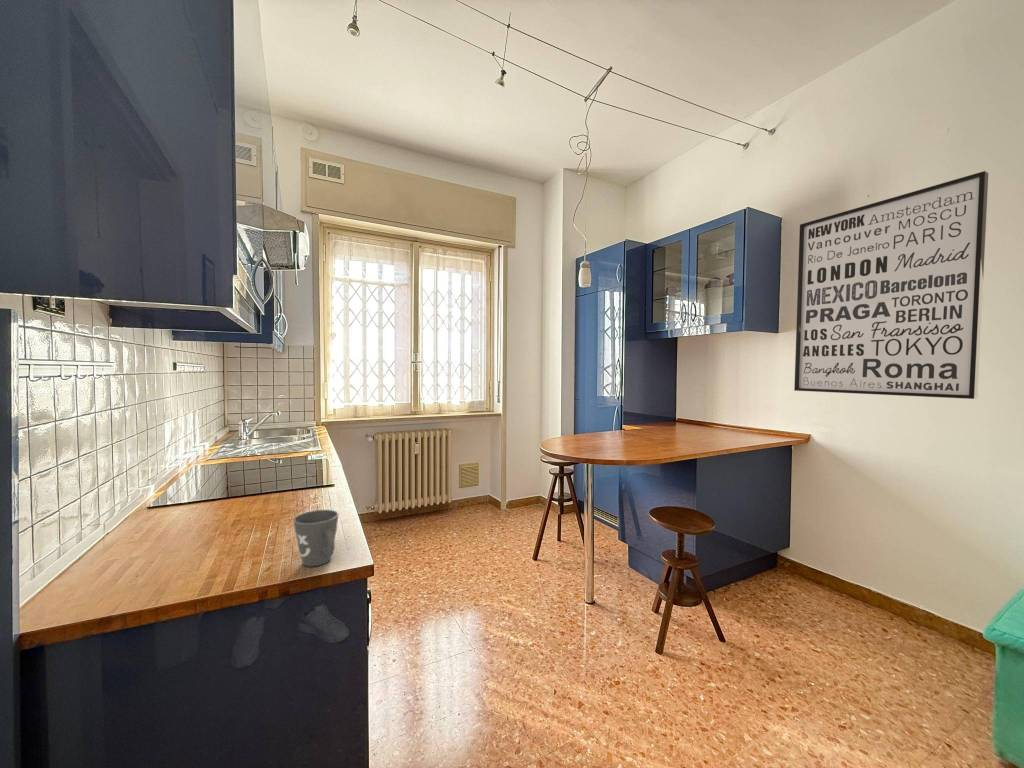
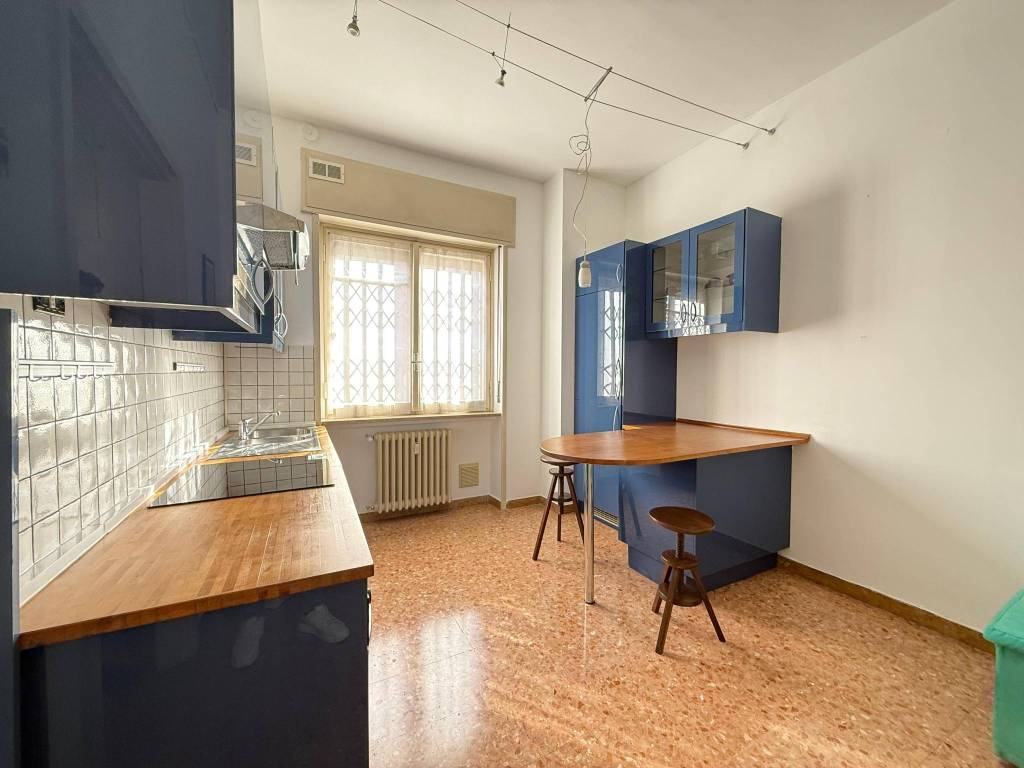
- mug (319, 540)
- wall art (875, 299)
